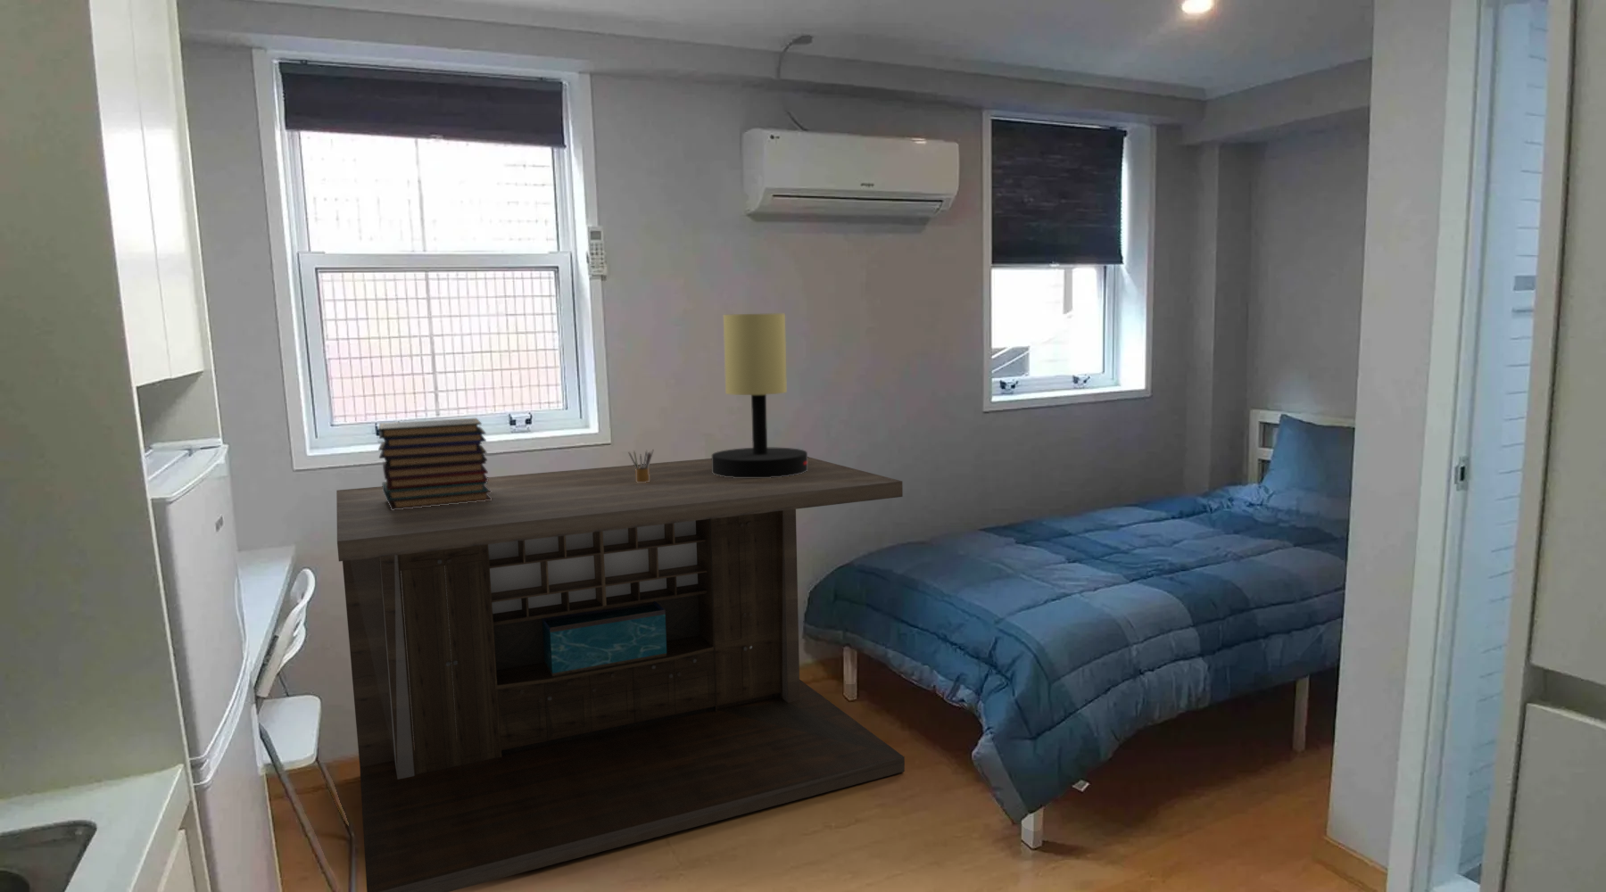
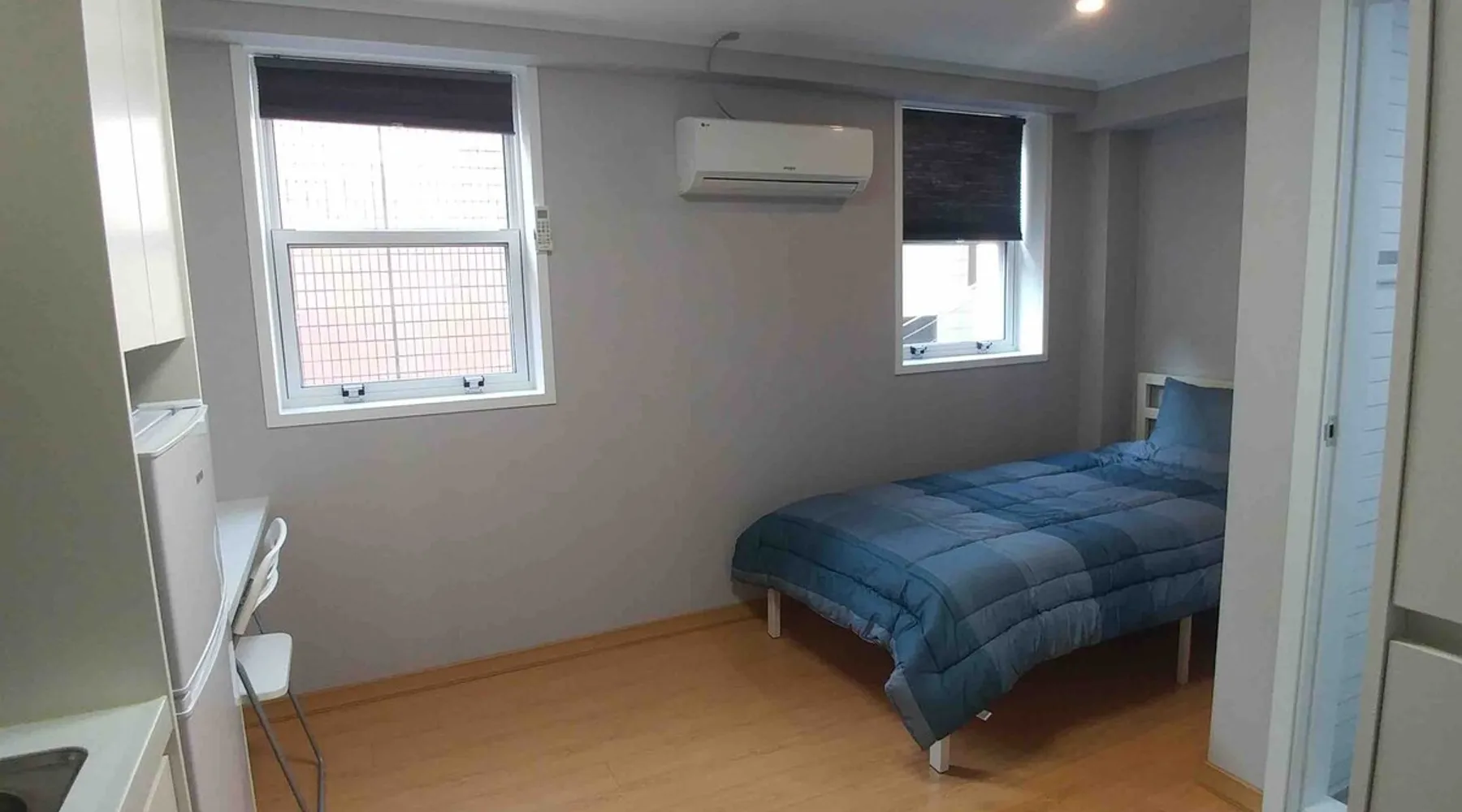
- desk (624, 633)
- table lamp (758, 392)
- pencil box (640, 464)
- book stack (434, 461)
